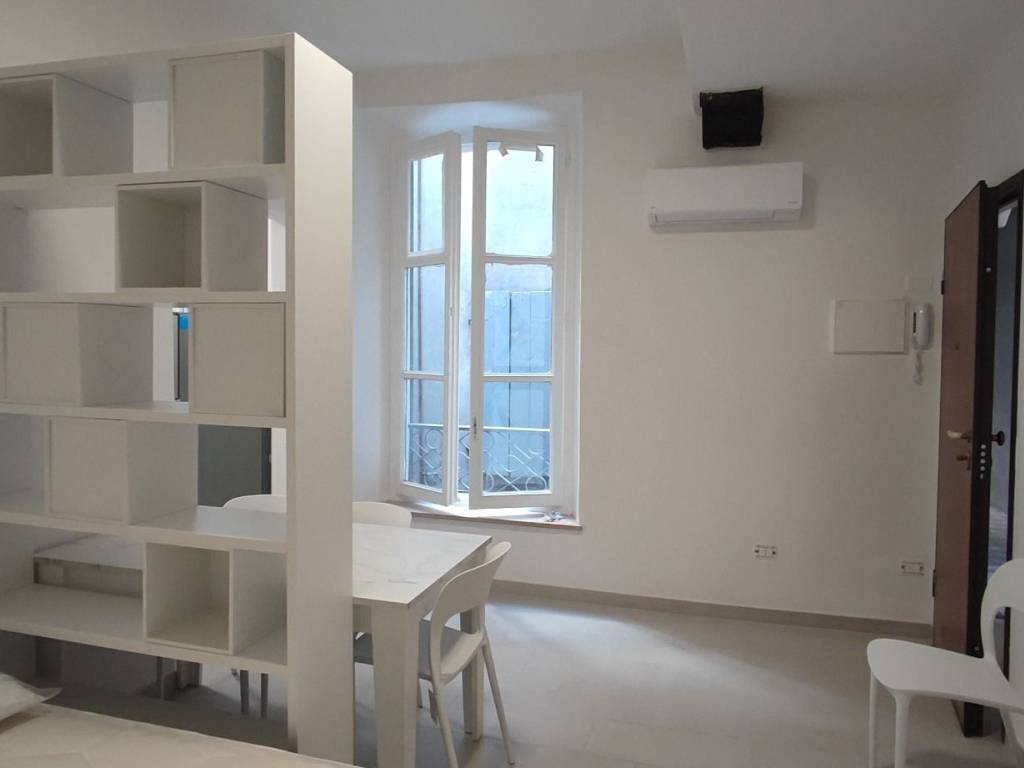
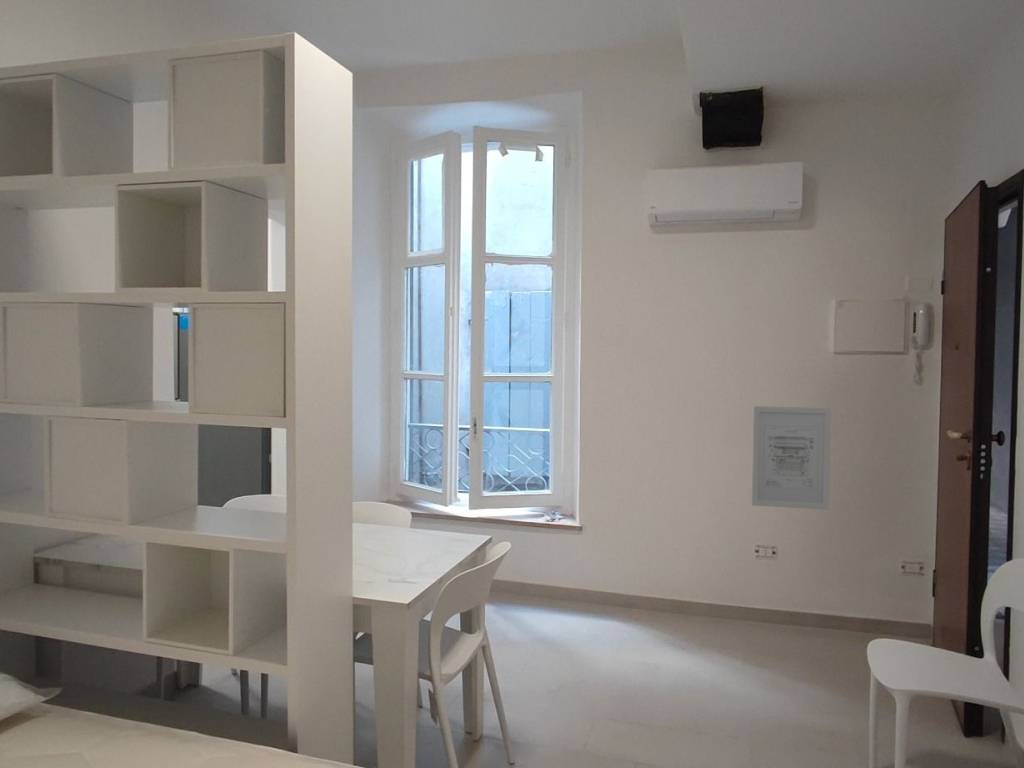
+ wall art (790, 457)
